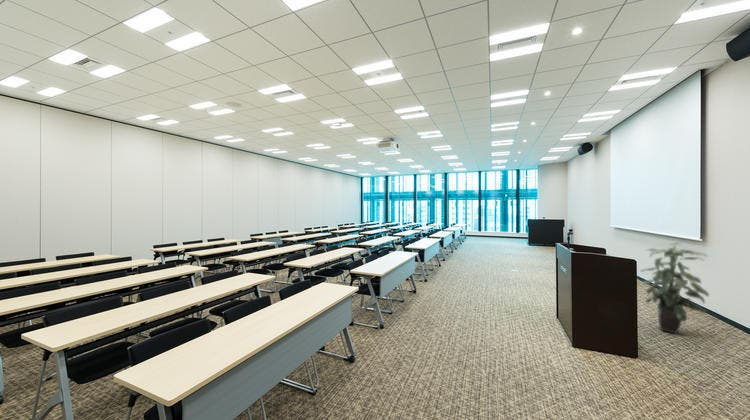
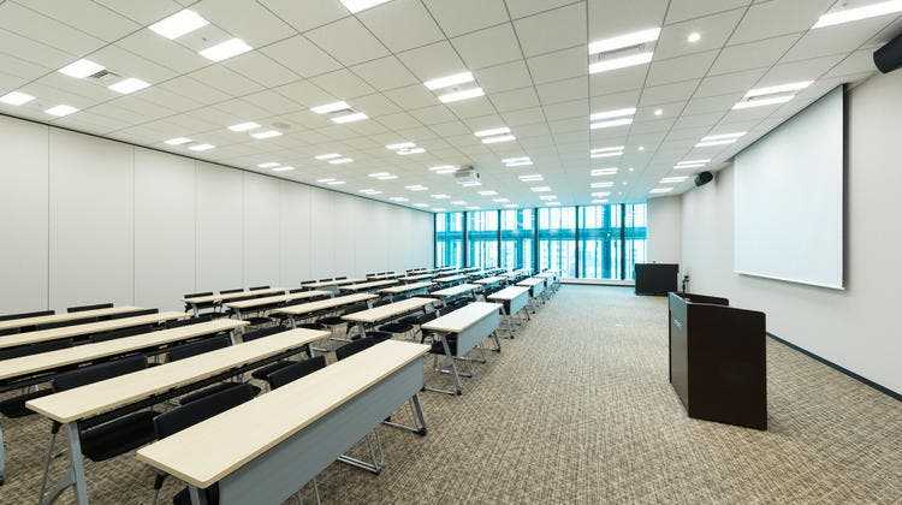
- indoor plant (673, 288)
